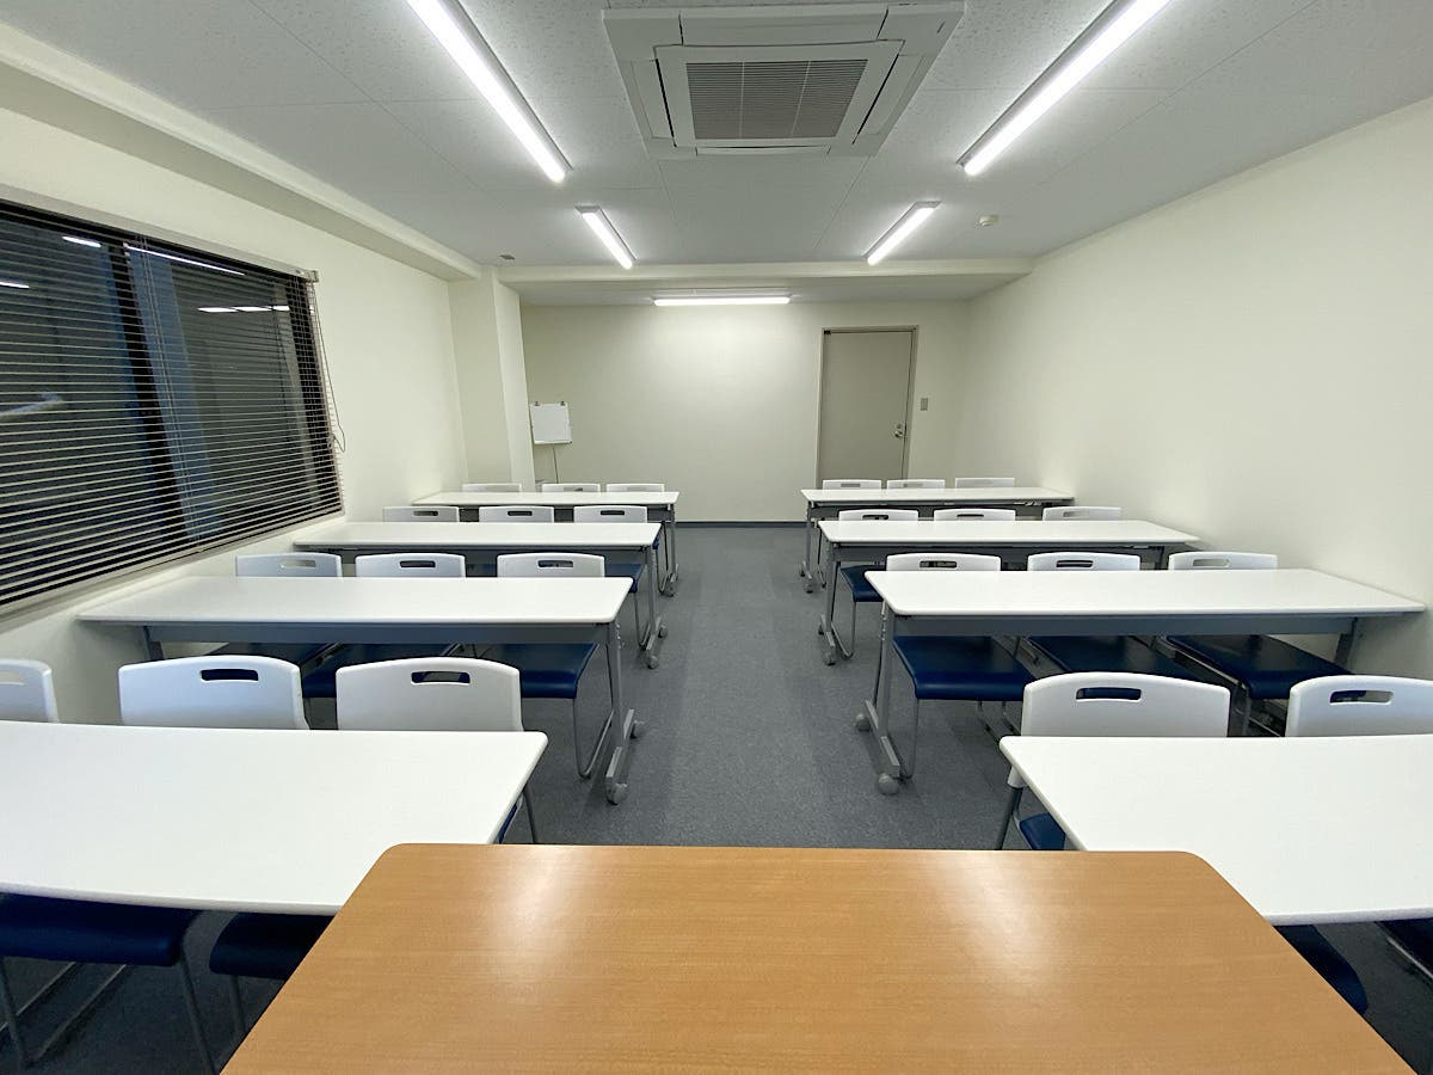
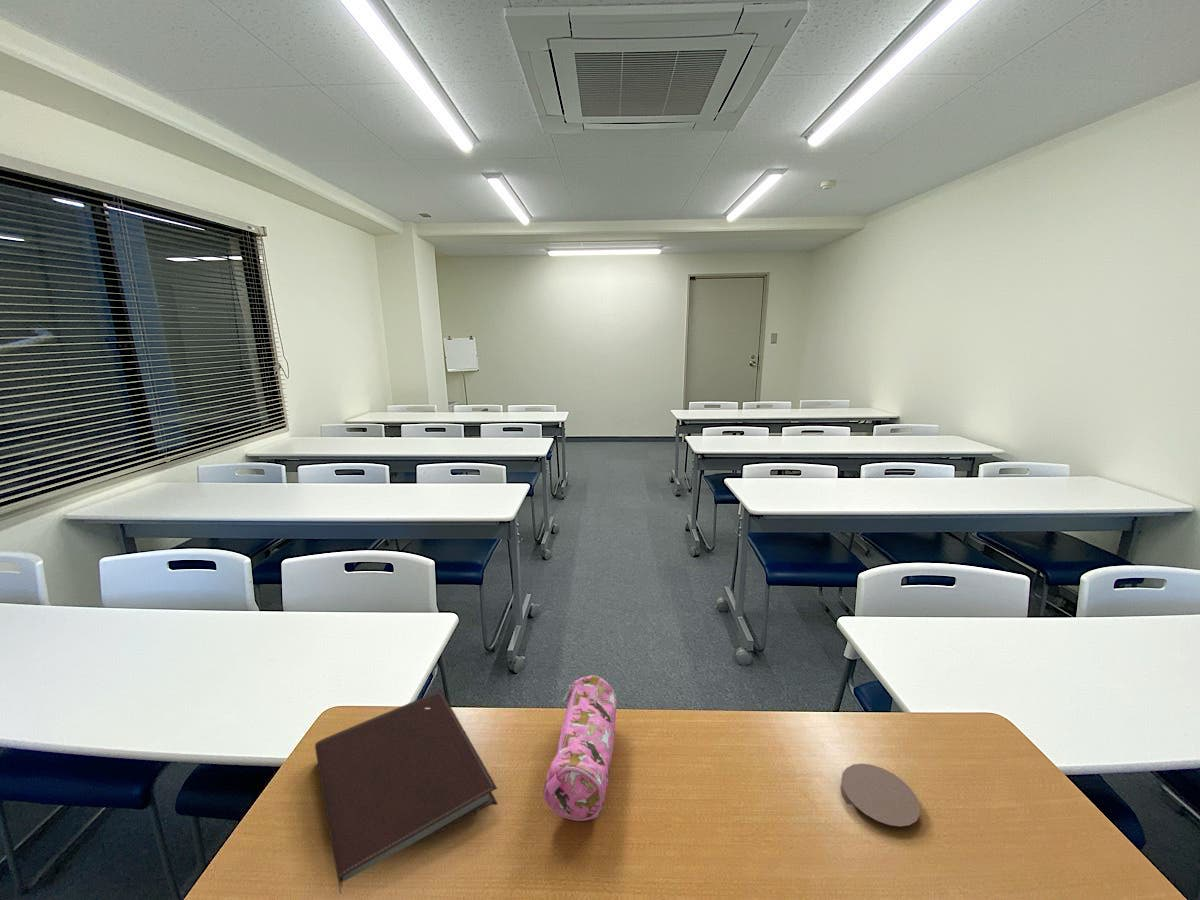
+ pencil case (584, 740)
+ notebook (401, 772)
+ coaster (879, 796)
